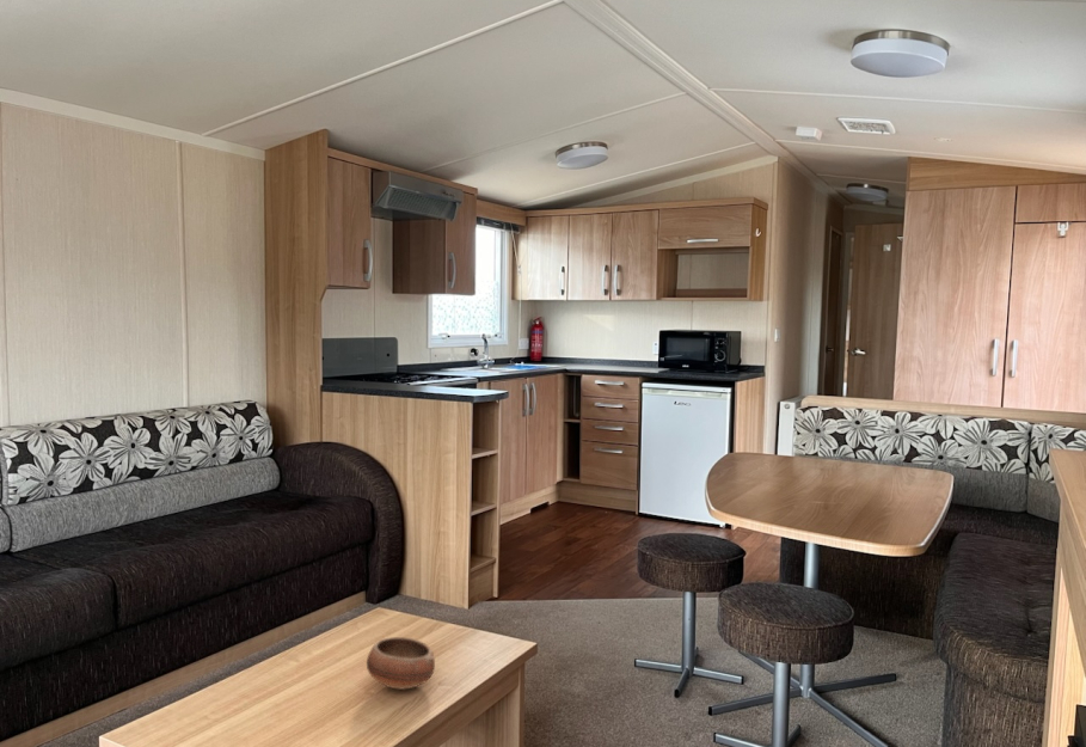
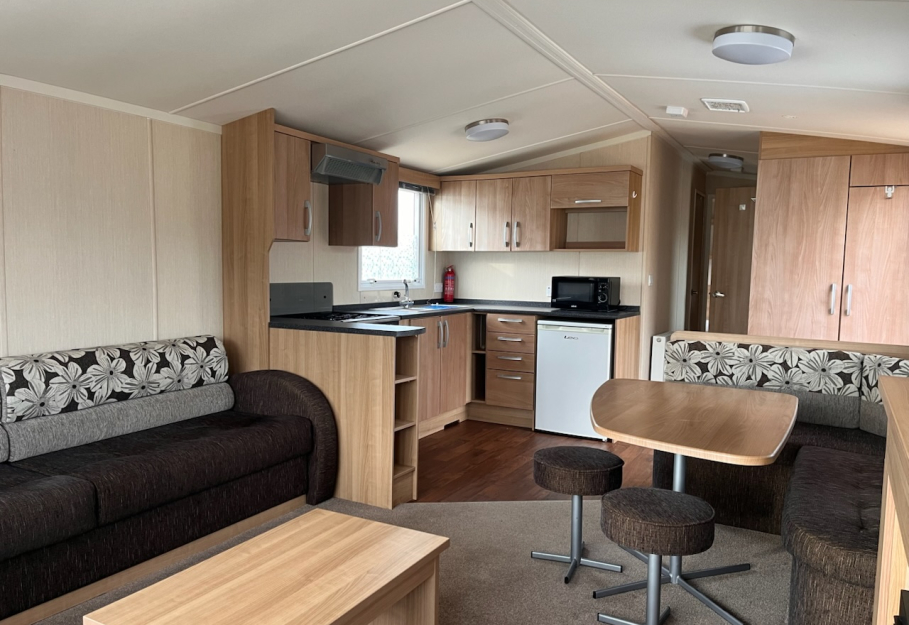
- bowl (400, 663)
